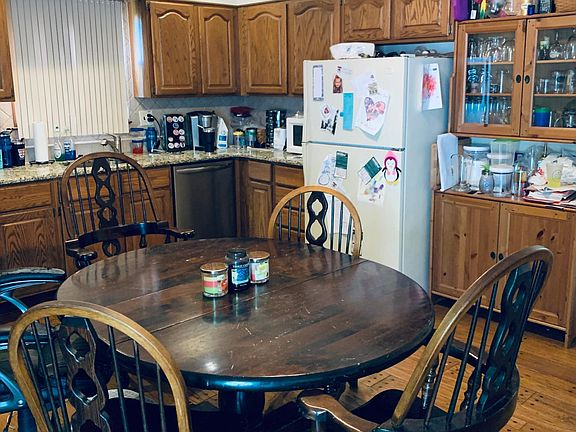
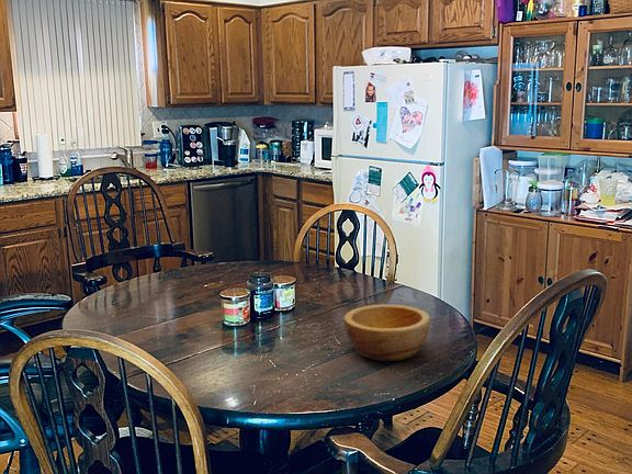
+ bowl (386, 334)
